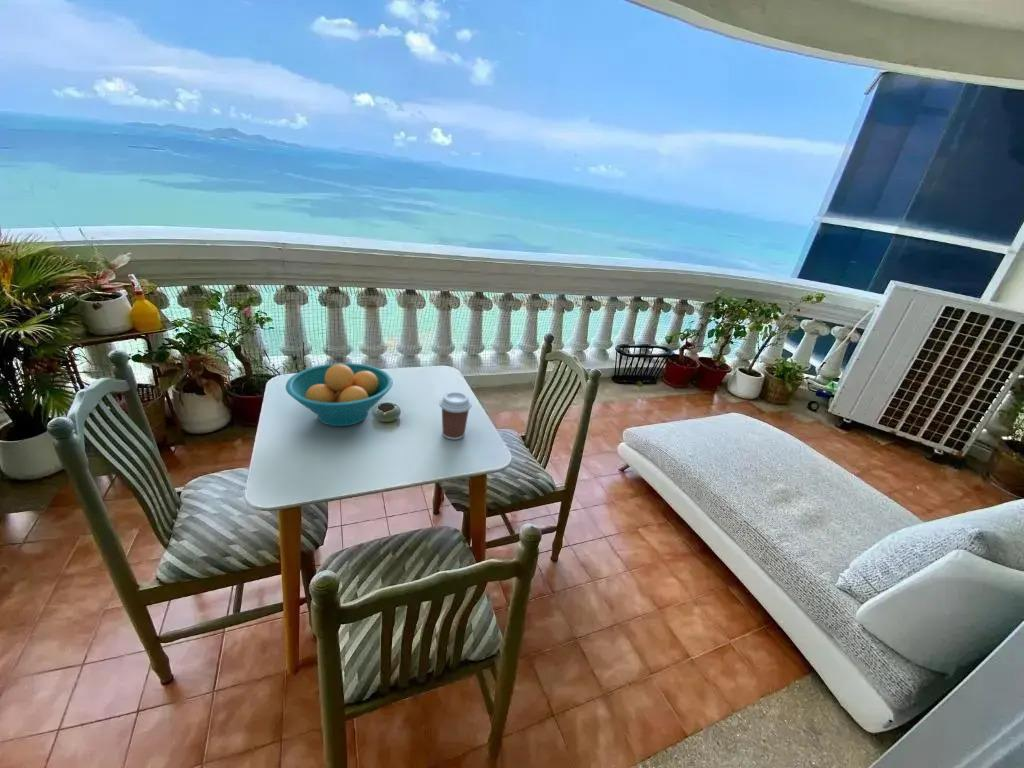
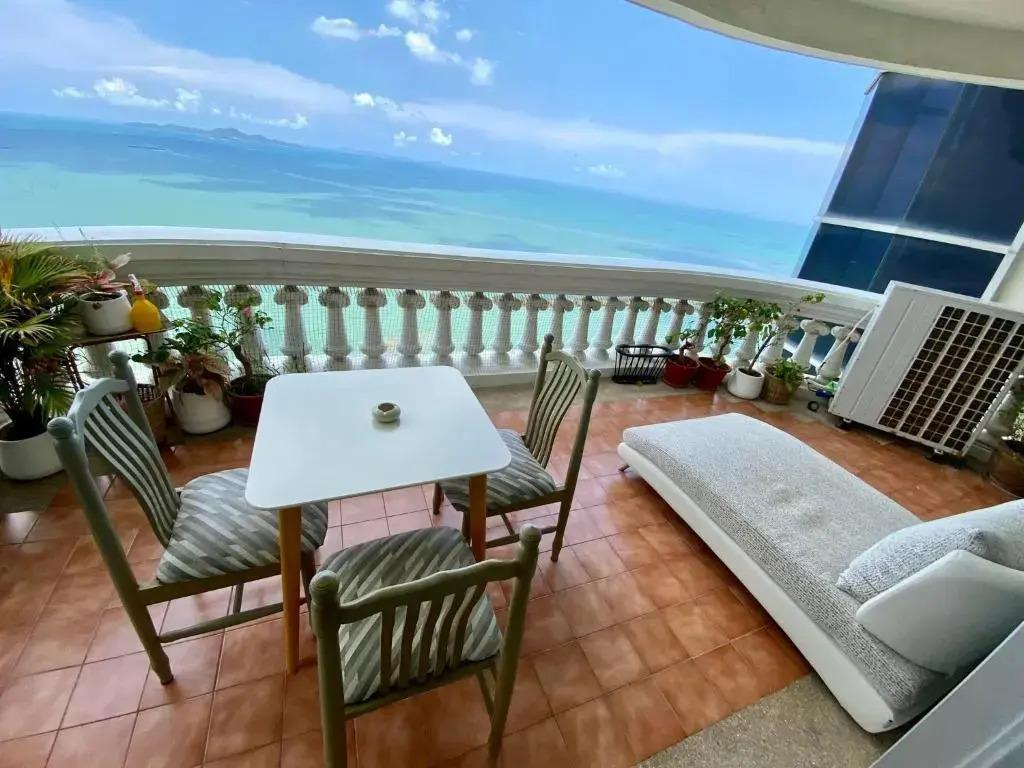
- coffee cup (454, 415)
- fruit bowl (341, 391)
